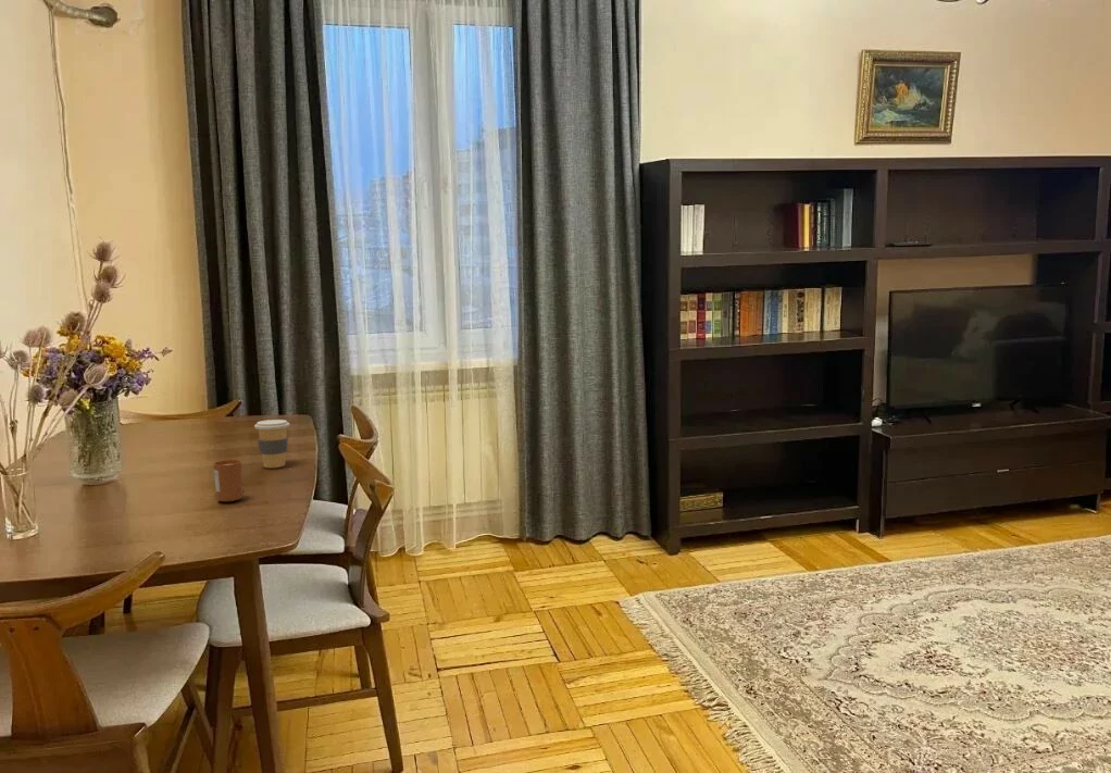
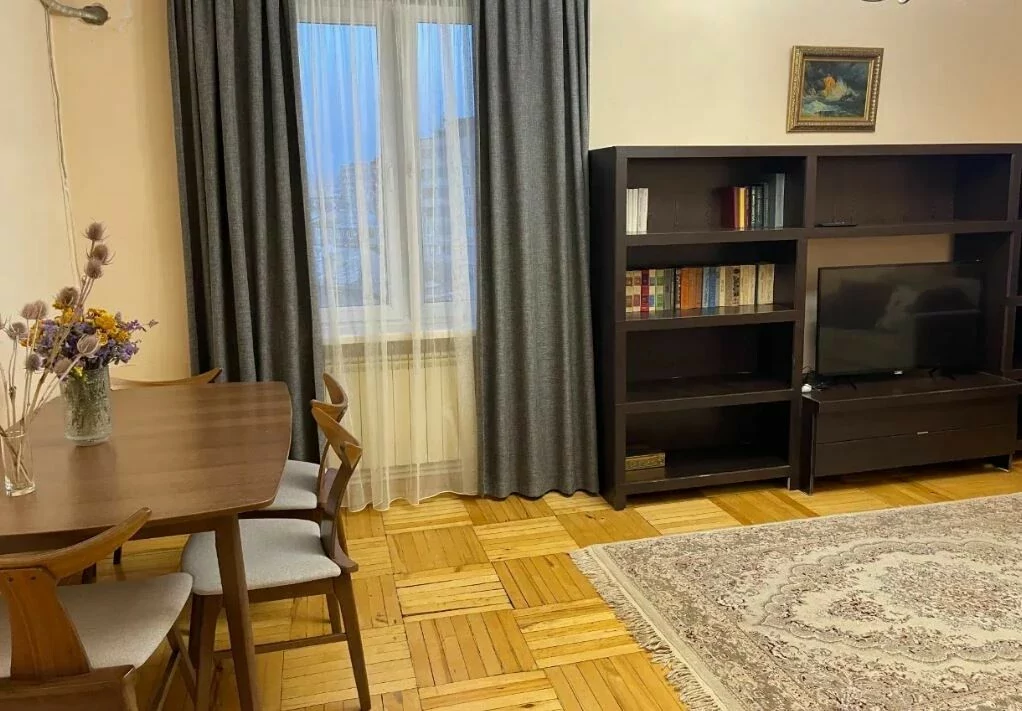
- candle (228, 477)
- coffee cup (273, 444)
